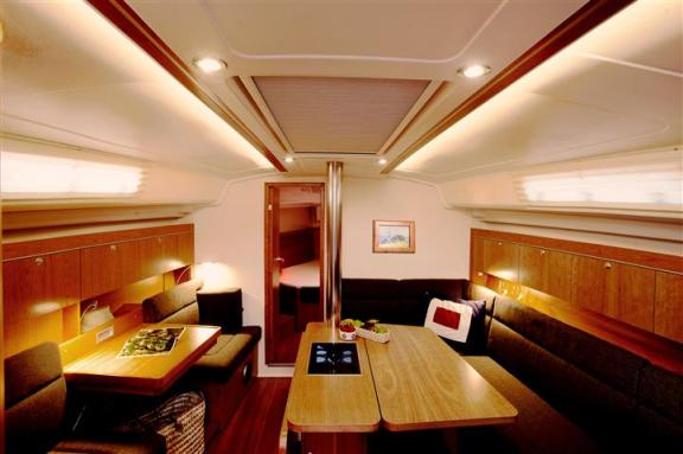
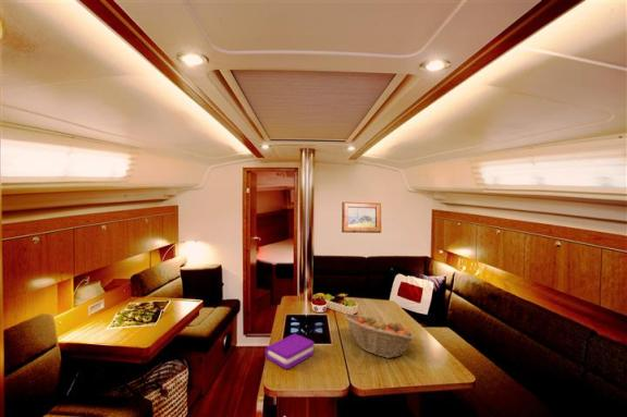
+ book (290, 349)
+ fruit basket (377, 331)
